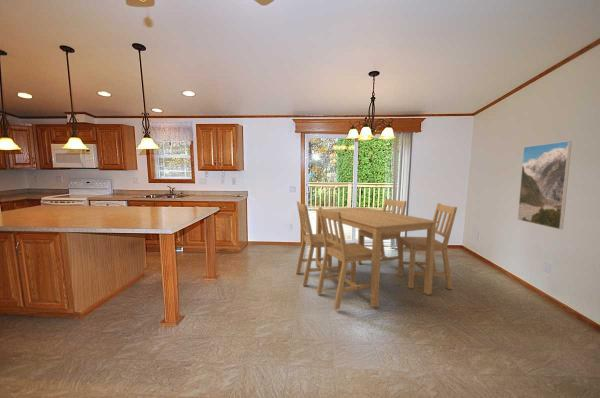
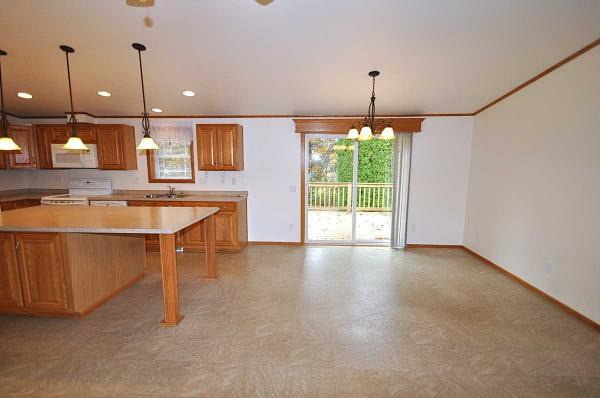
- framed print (541, 184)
- kitchen table (370, 238)
